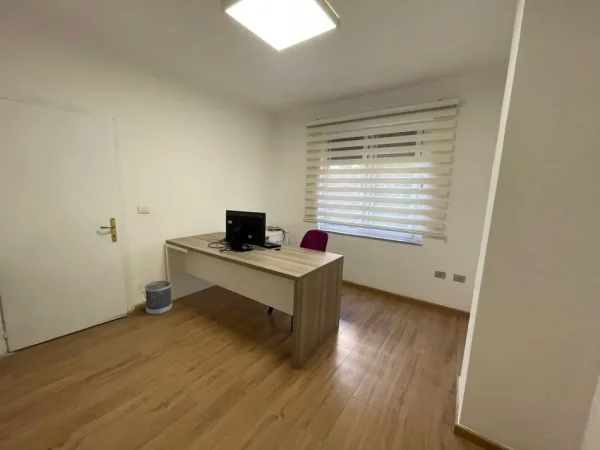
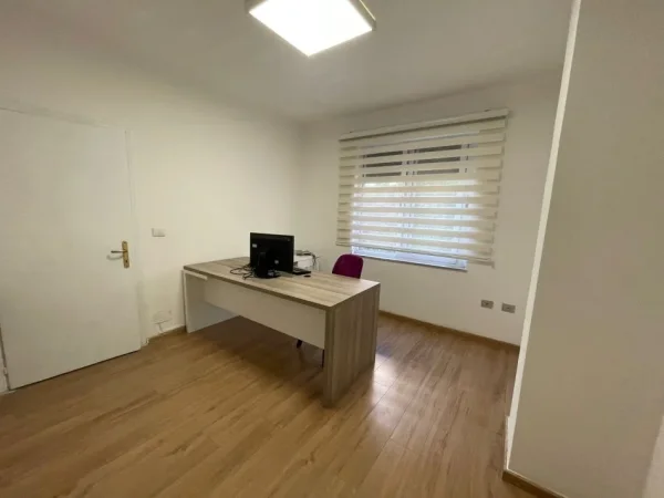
- wastebasket (158, 296)
